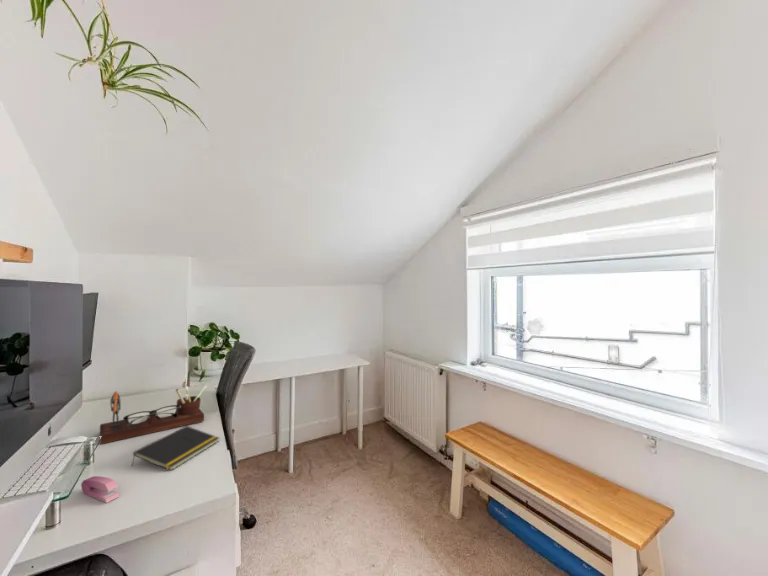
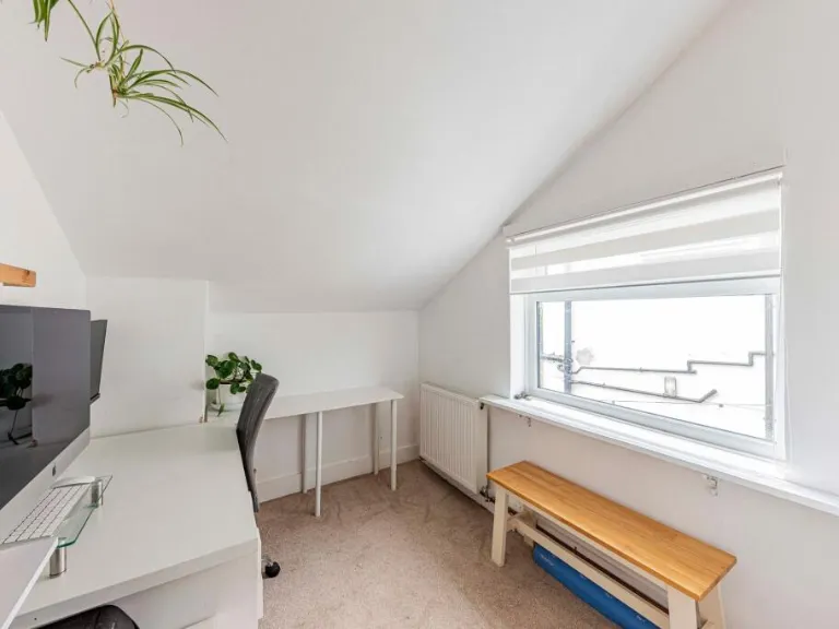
- desk organizer (159, 408)
- stapler (99, 486)
- notepad (179, 445)
